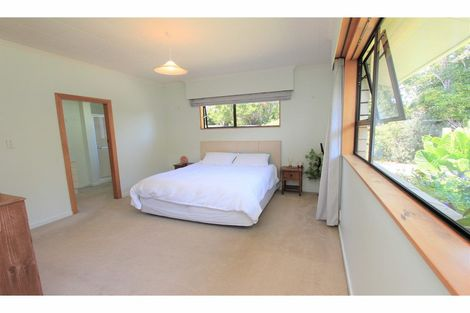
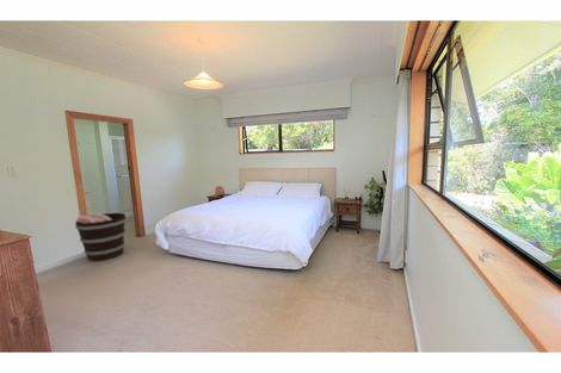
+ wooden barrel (104, 234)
